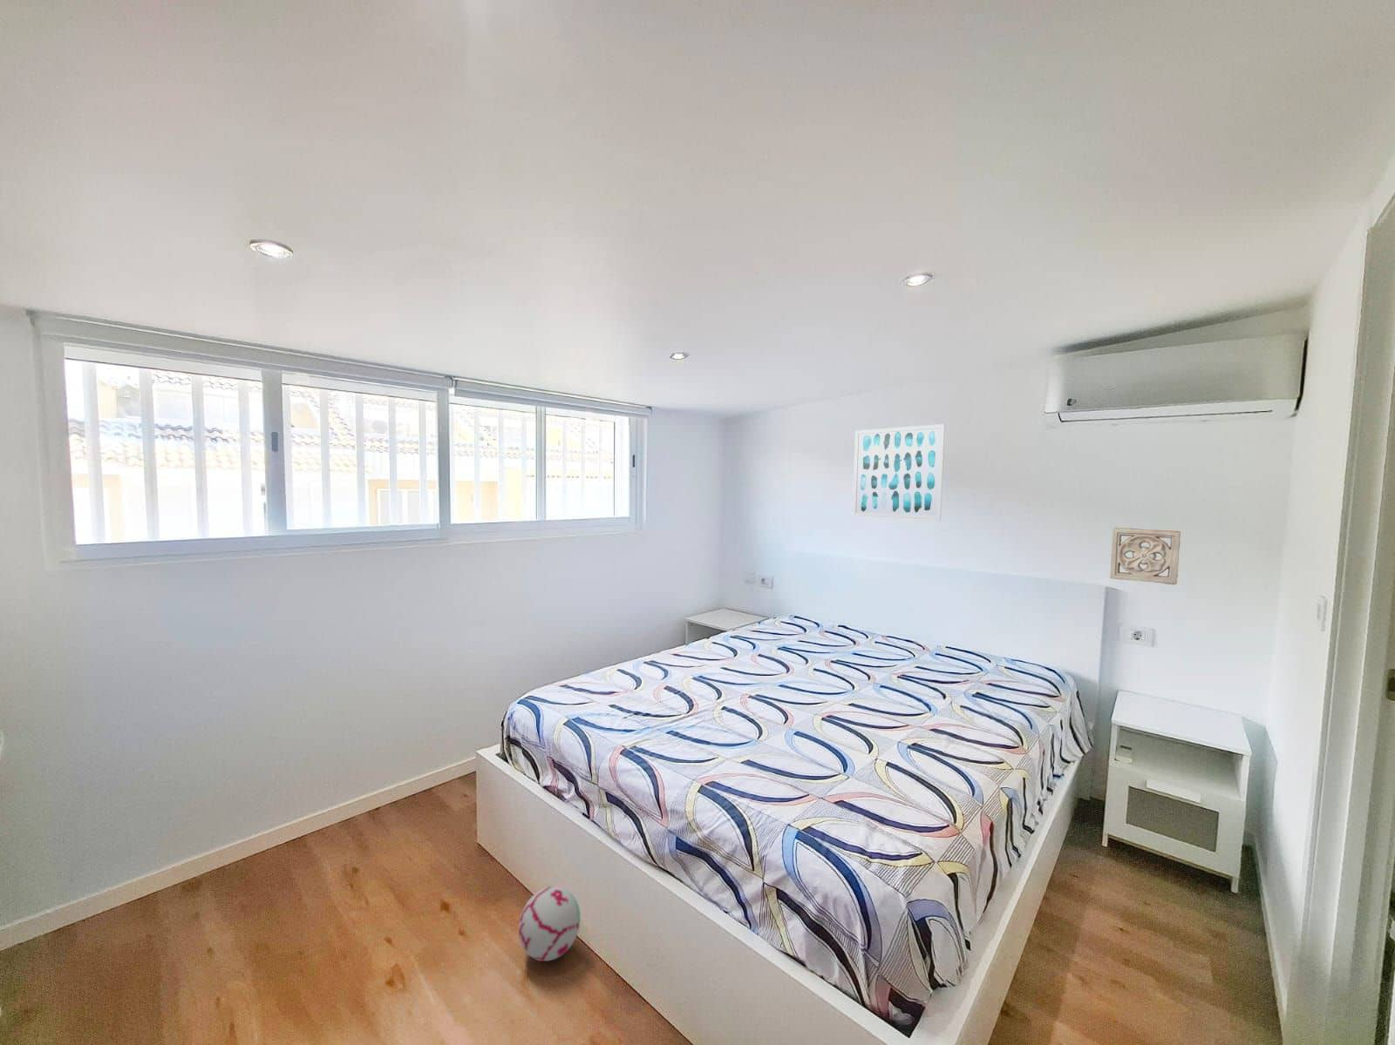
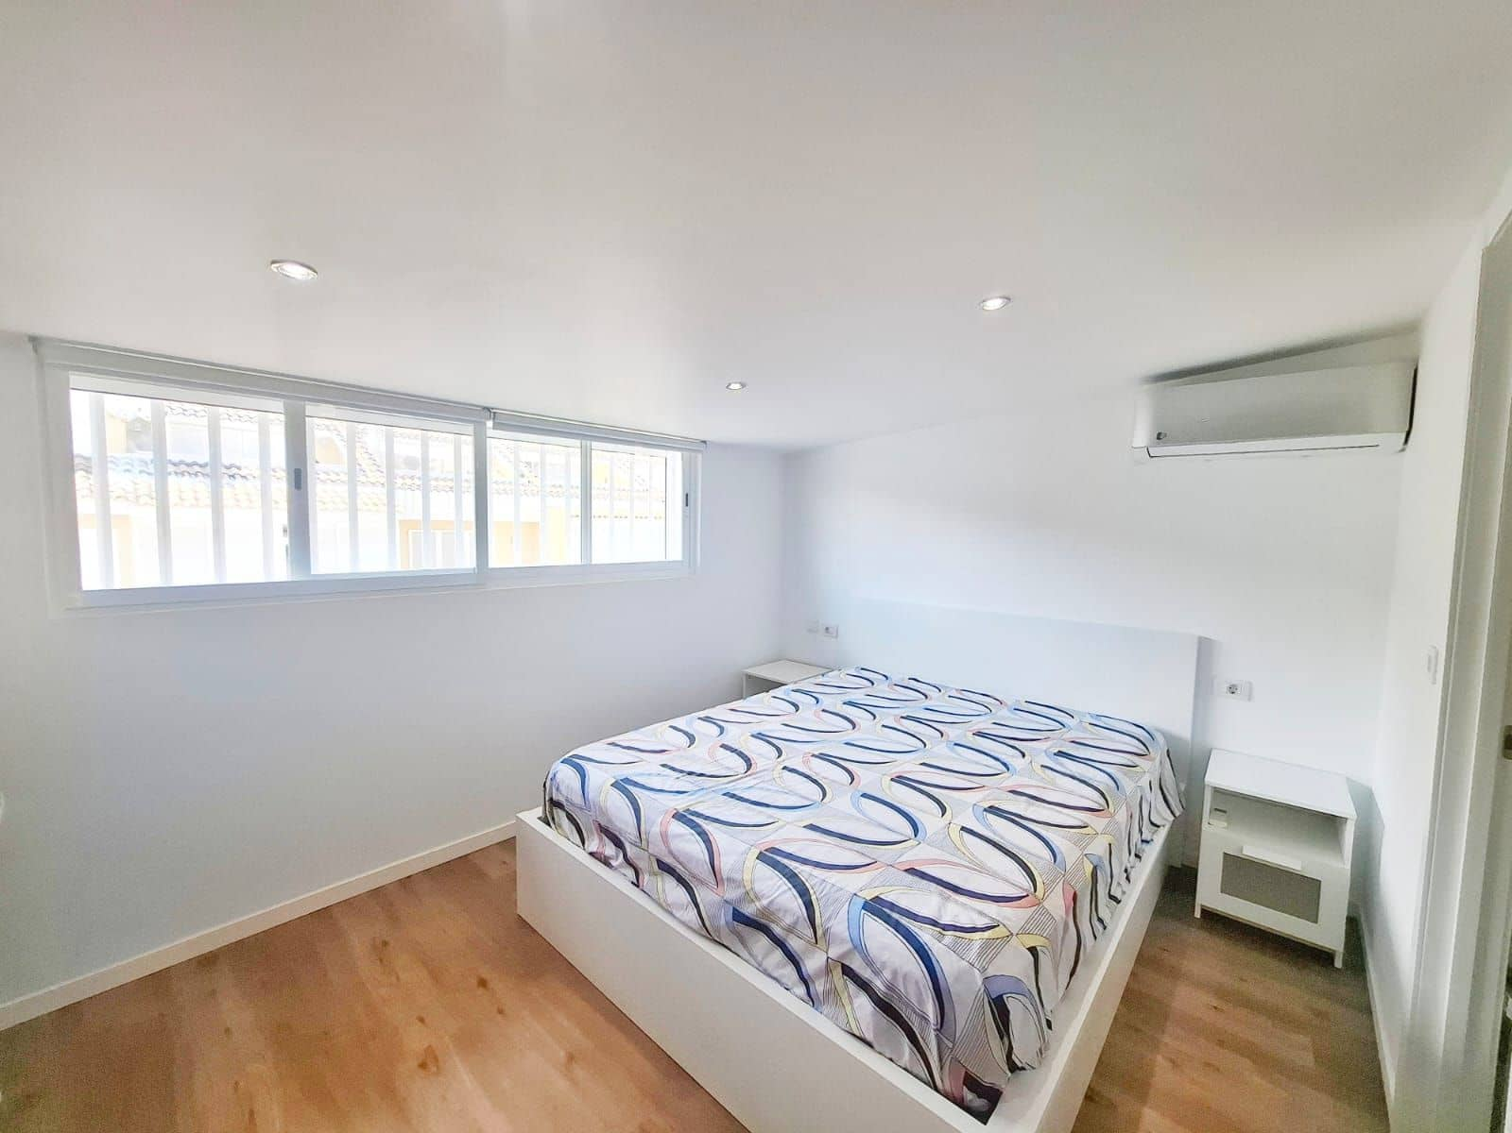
- wall art (895, 473)
- decorative ball (549, 922)
- wall ornament (1143, 557)
